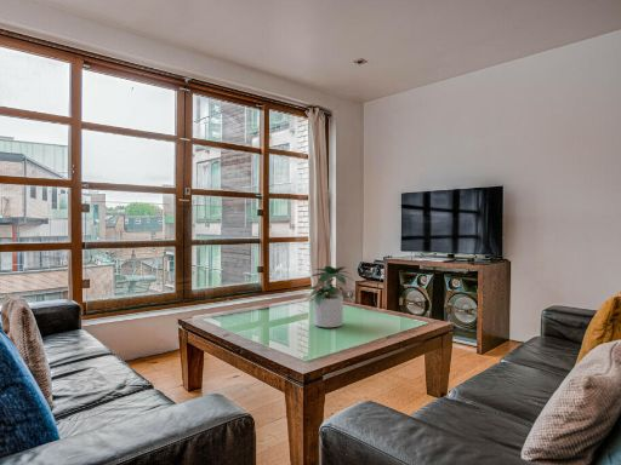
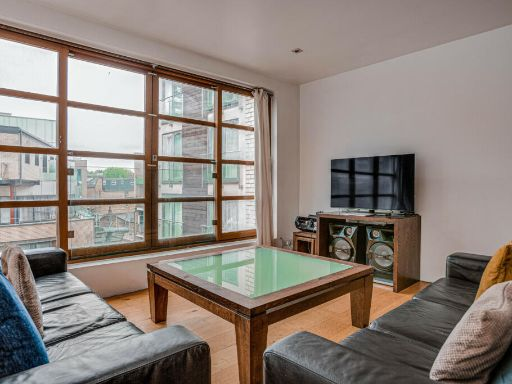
- potted plant (329, 294)
